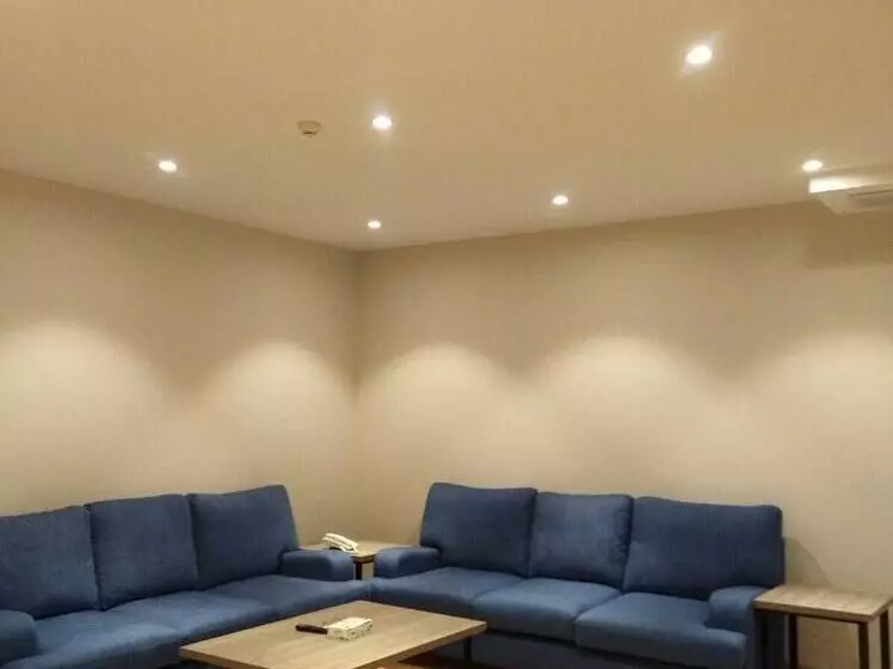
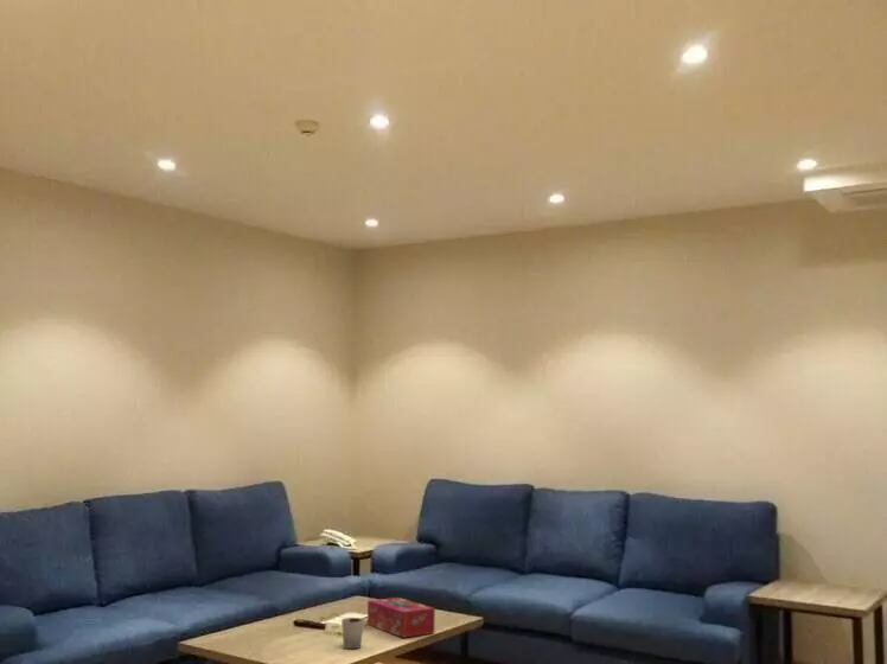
+ cup (350, 632)
+ tissue box (400, 615)
